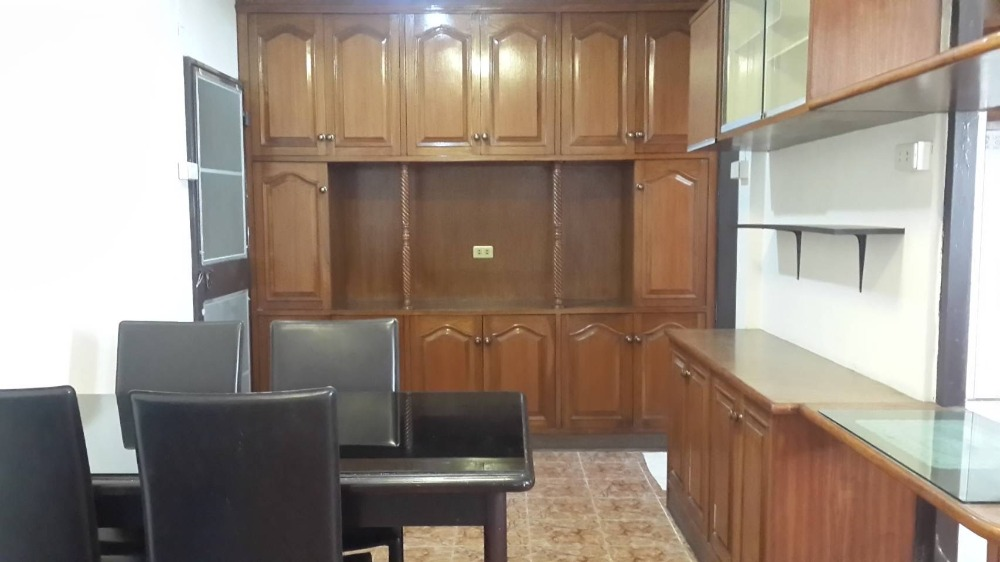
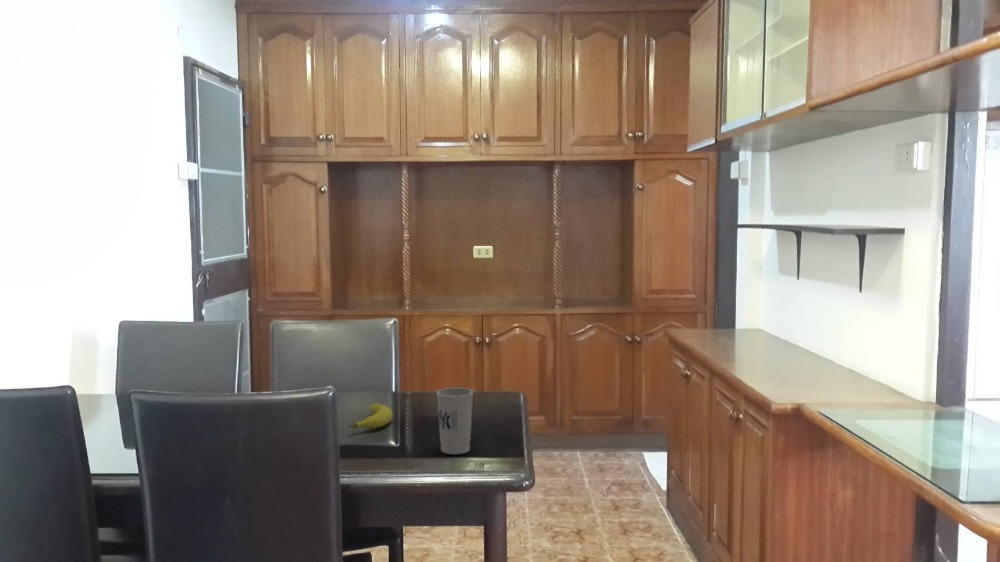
+ fruit (370, 416)
+ cup (455, 421)
